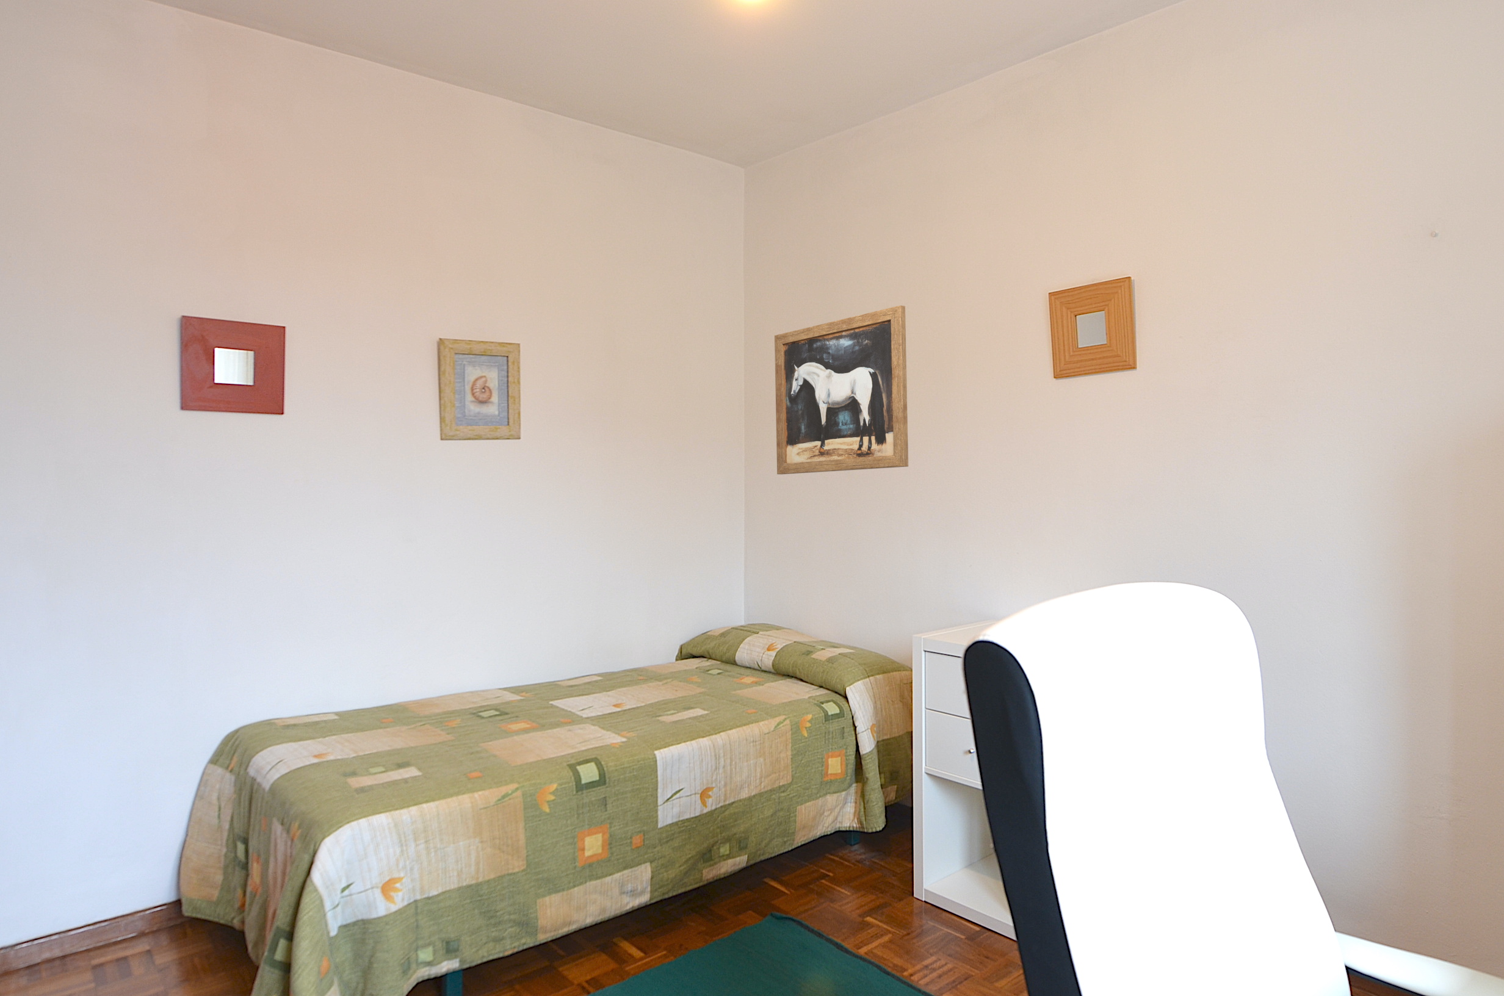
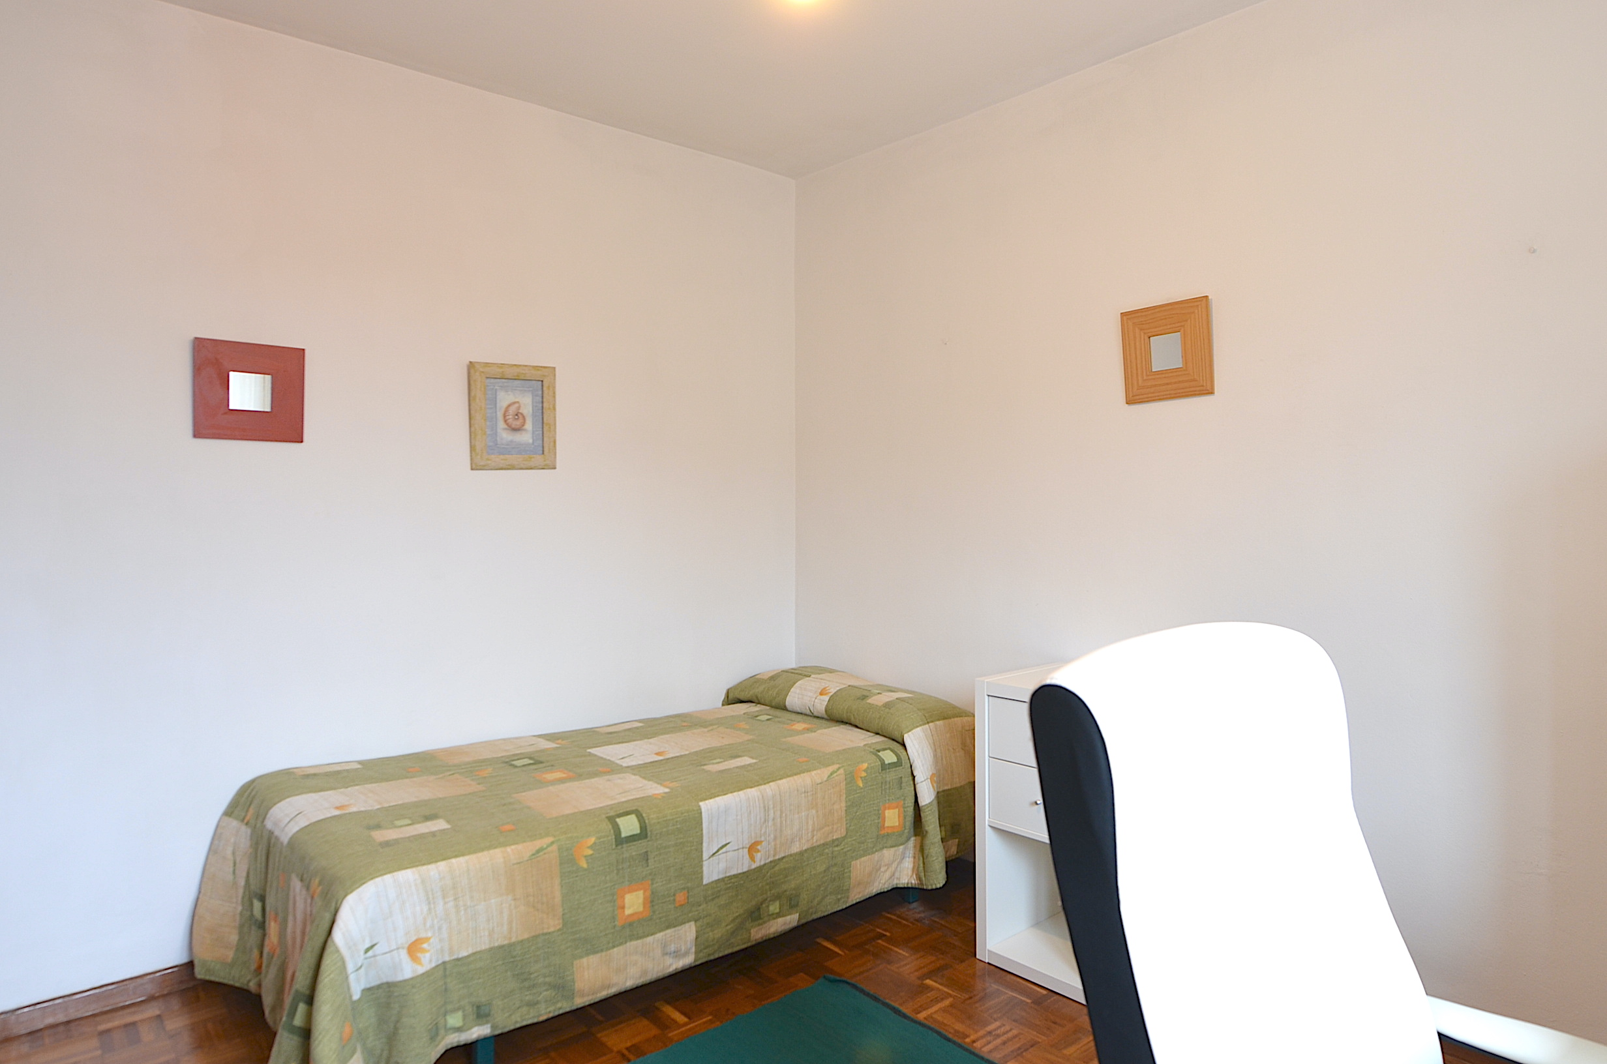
- wall art (836, 396)
